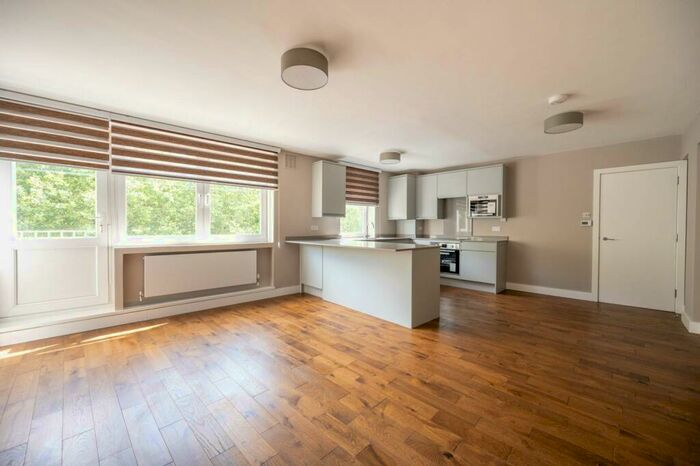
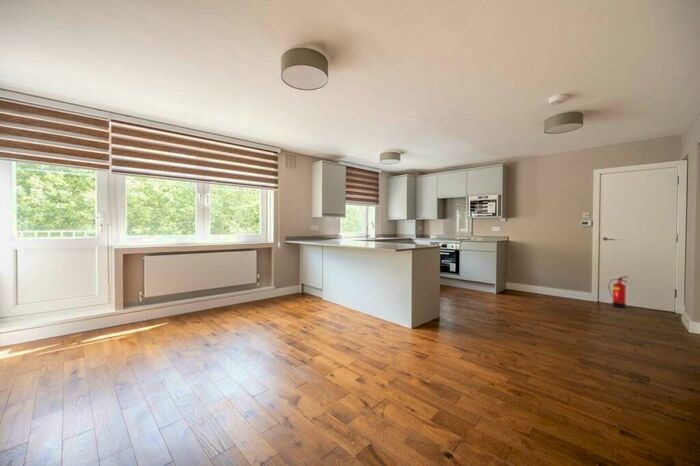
+ fire extinguisher (617, 290)
